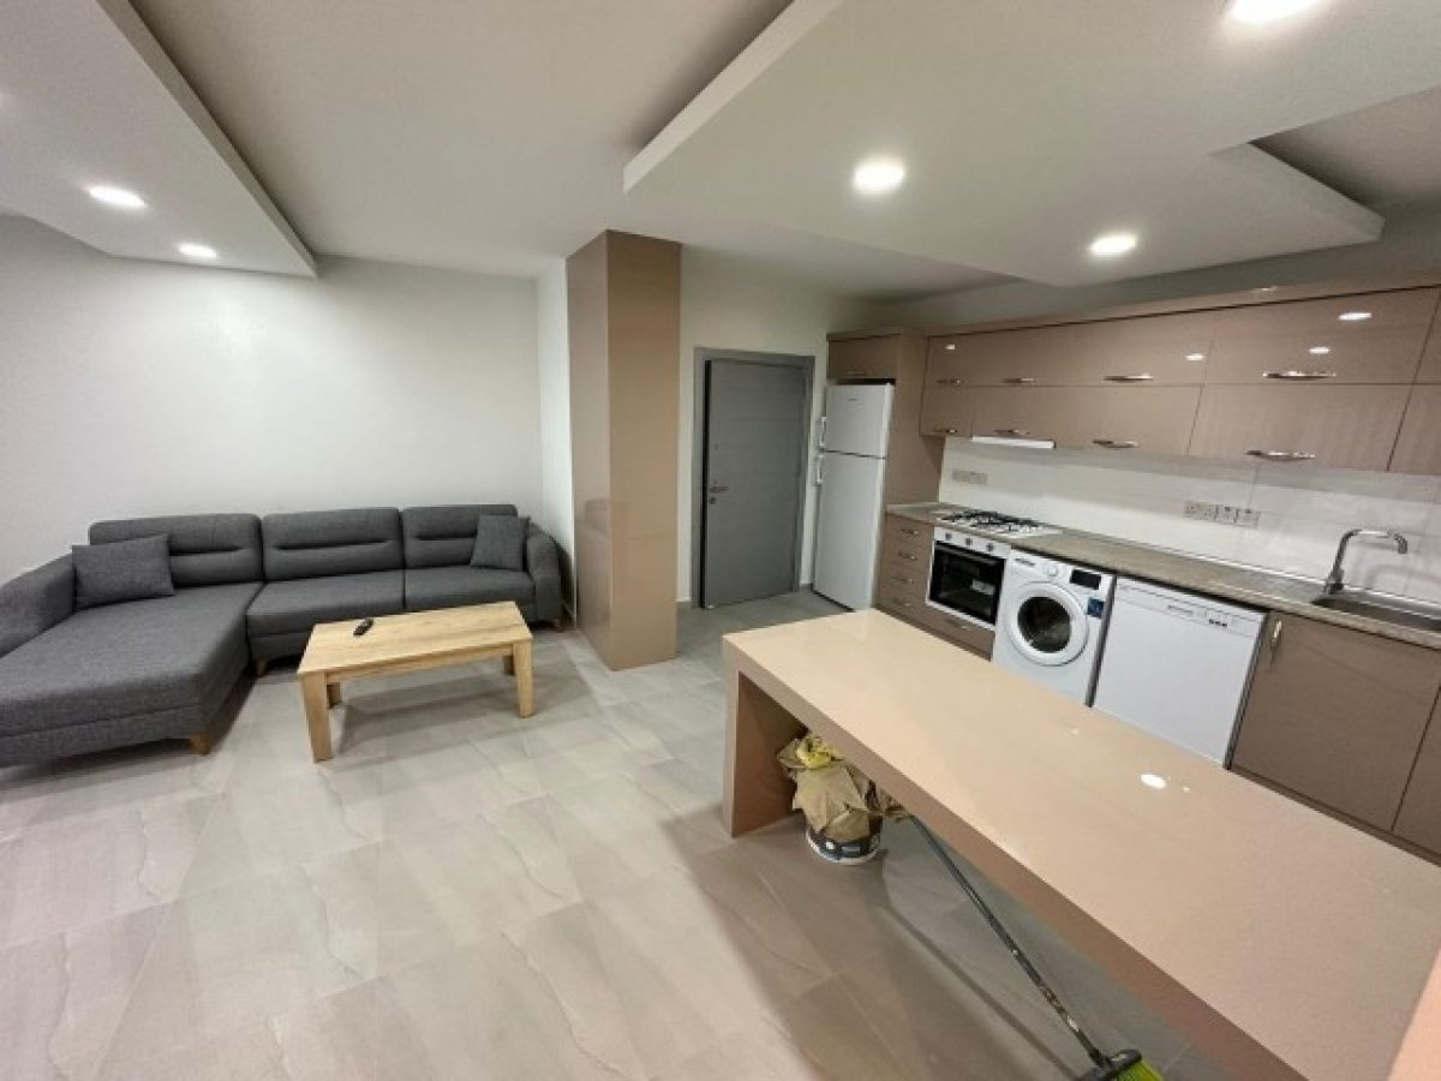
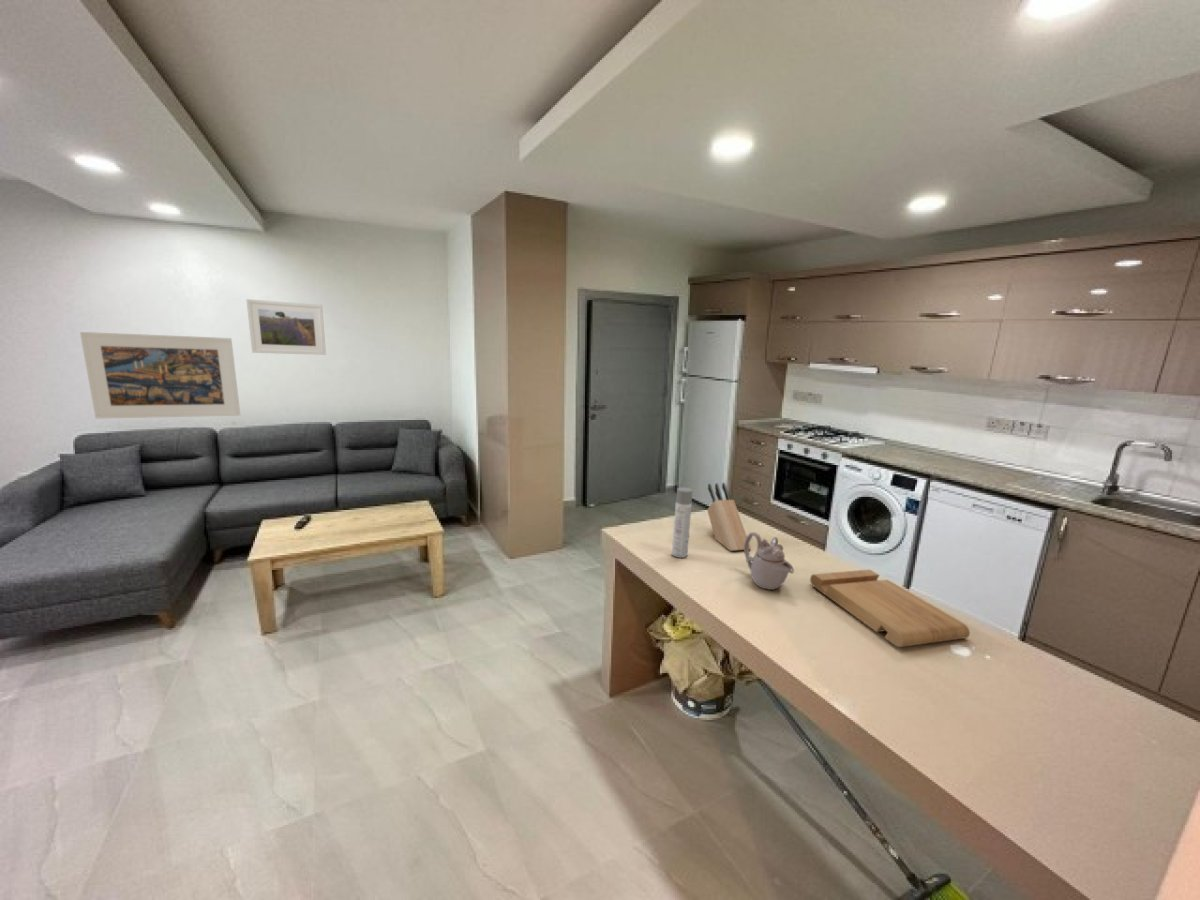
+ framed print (166, 376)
+ spray bottle (682, 522)
+ knife block (726, 514)
+ cutting board (881, 603)
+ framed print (287, 328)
+ teapot (767, 560)
